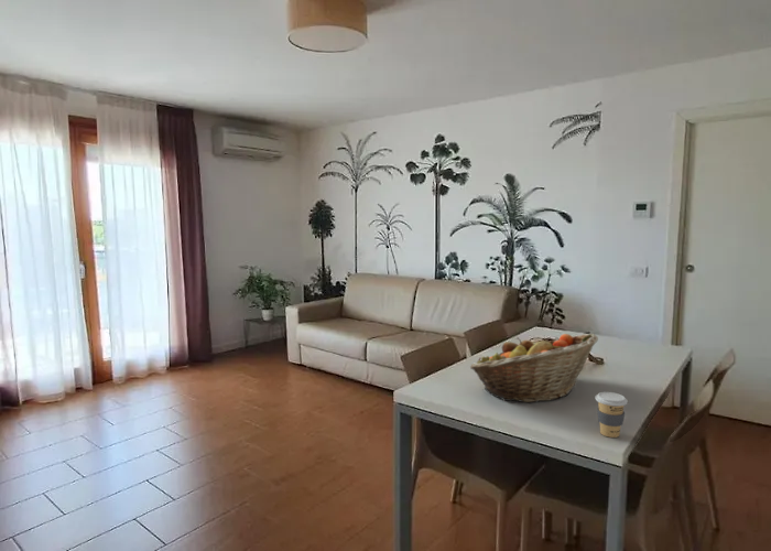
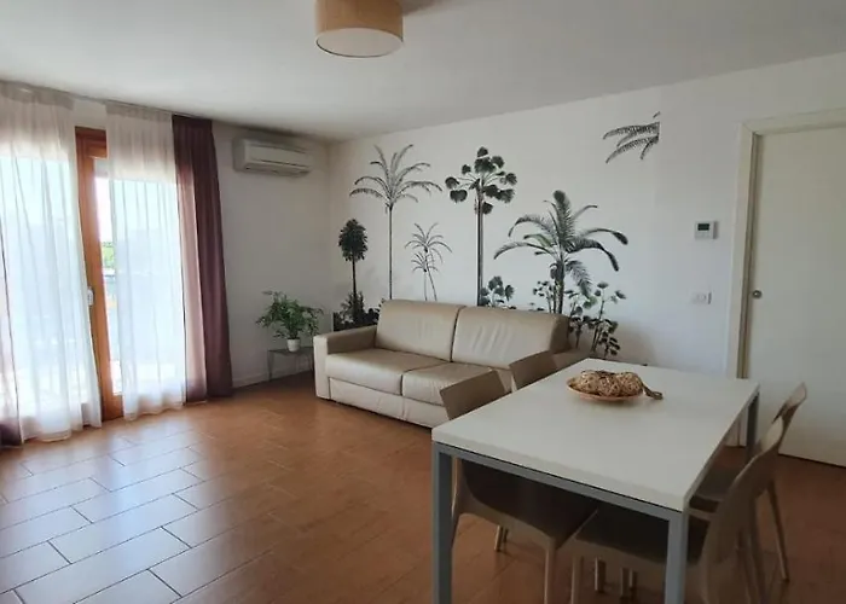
- coffee cup (610, 414)
- fruit basket (534, 360)
